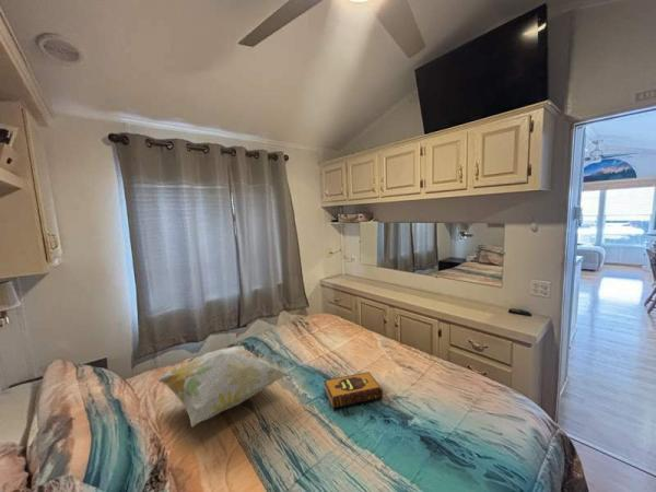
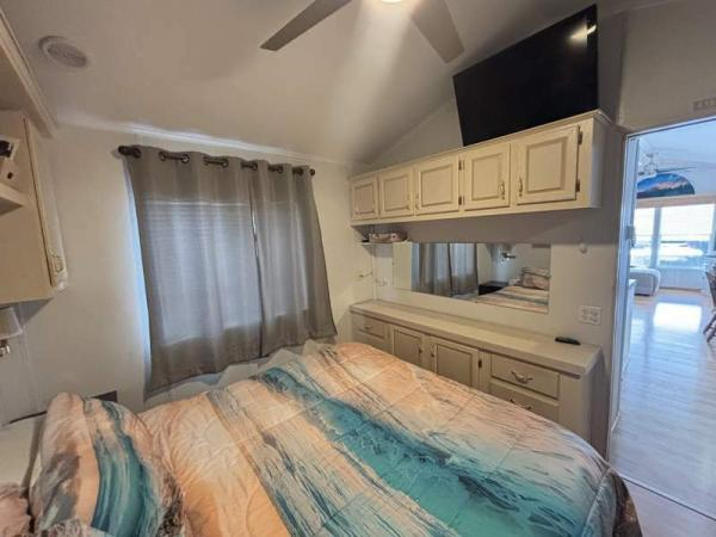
- decorative pillow (222, 376)
- hardback book (352, 389)
